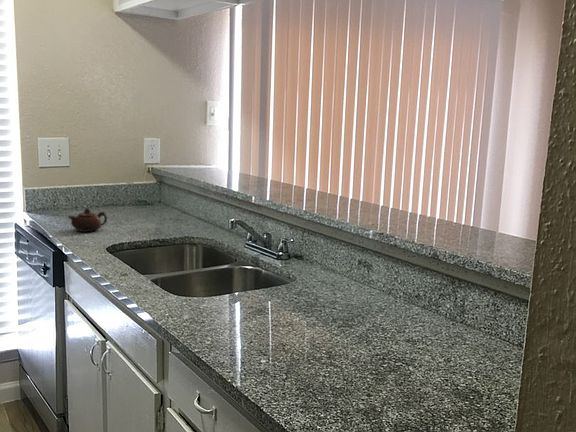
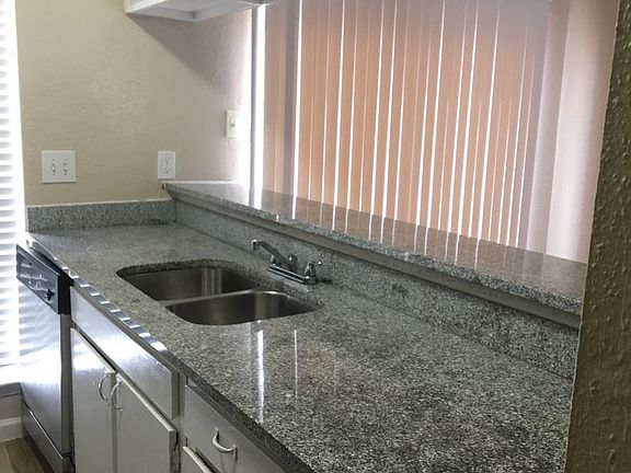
- teapot (88, 218)
